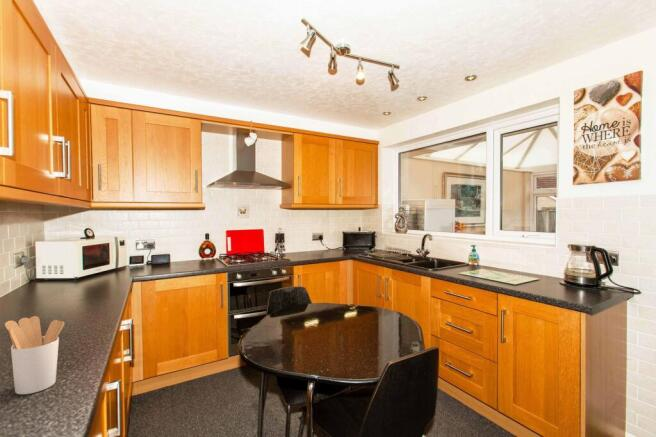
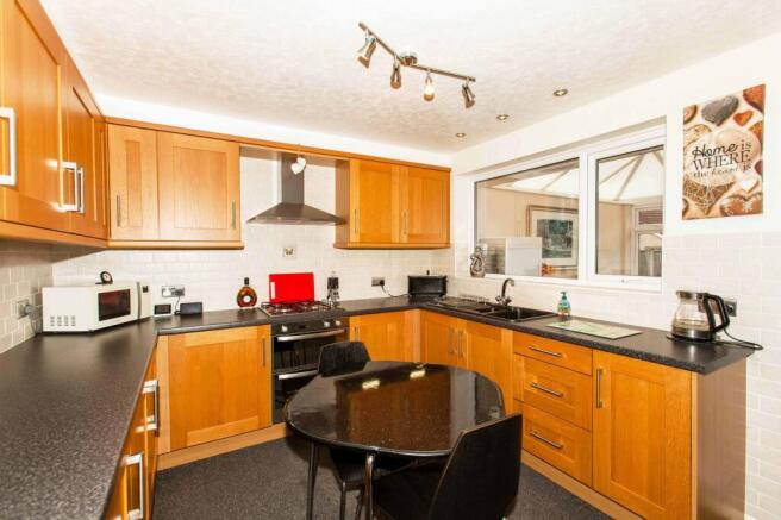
- utensil holder (31, 351)
